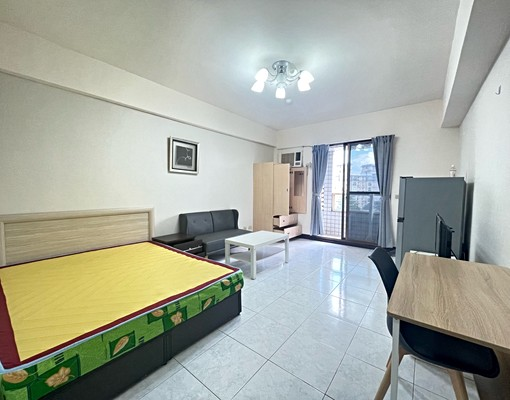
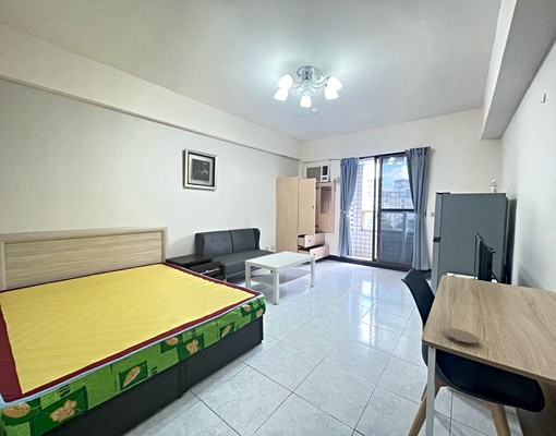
+ coaster (461, 337)
